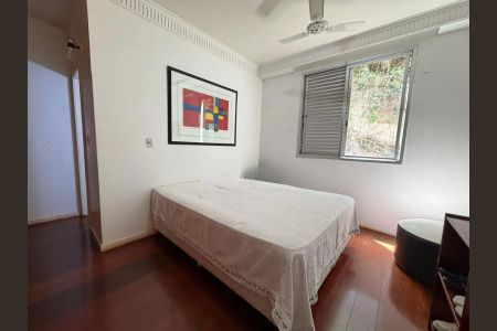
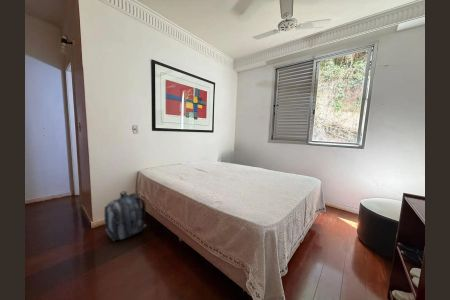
+ backpack (125, 211)
